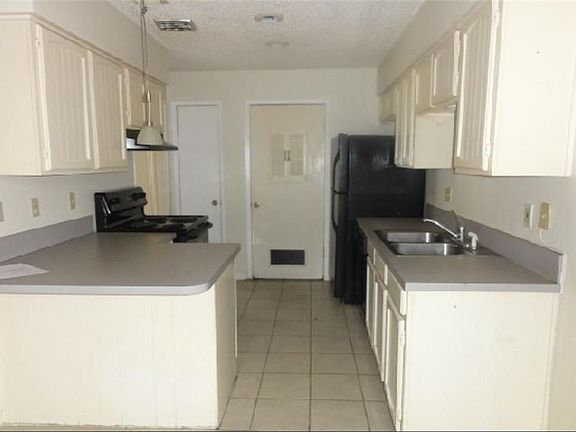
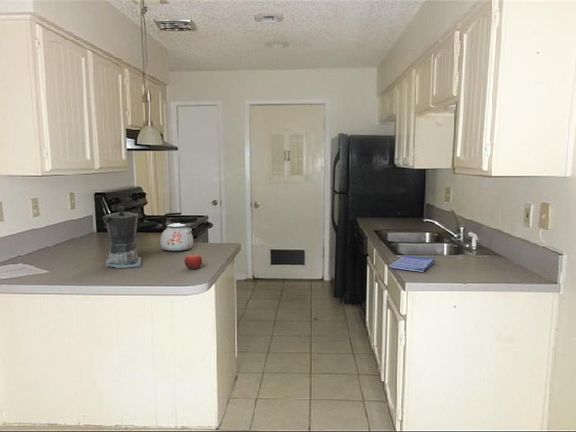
+ kettle (176, 231)
+ coffee maker (122, 235)
+ dish towel (412, 262)
+ fruit (193, 260)
